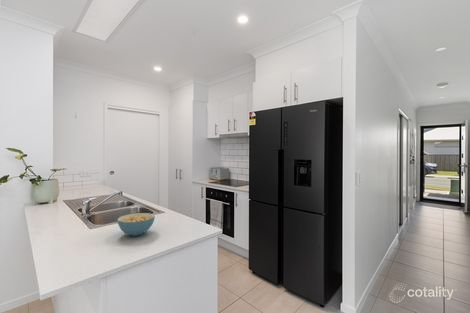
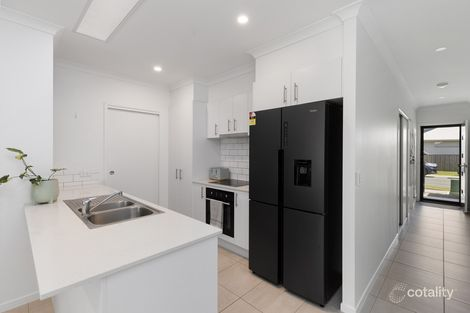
- cereal bowl (136, 225)
